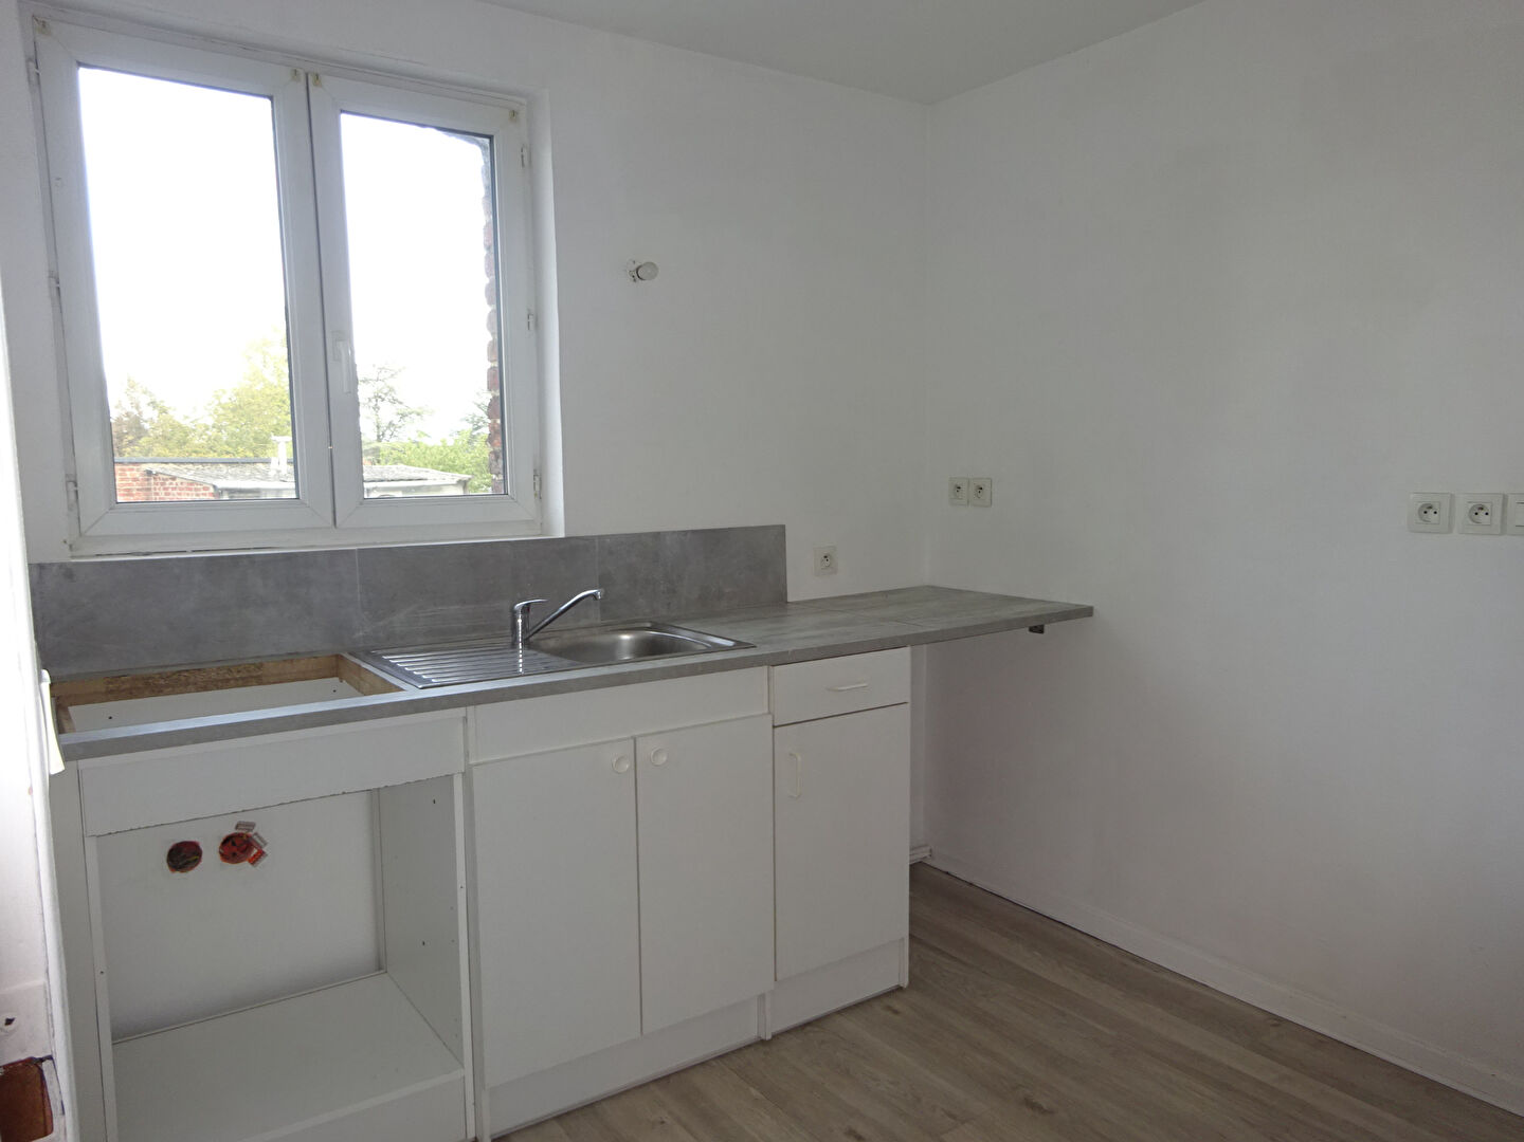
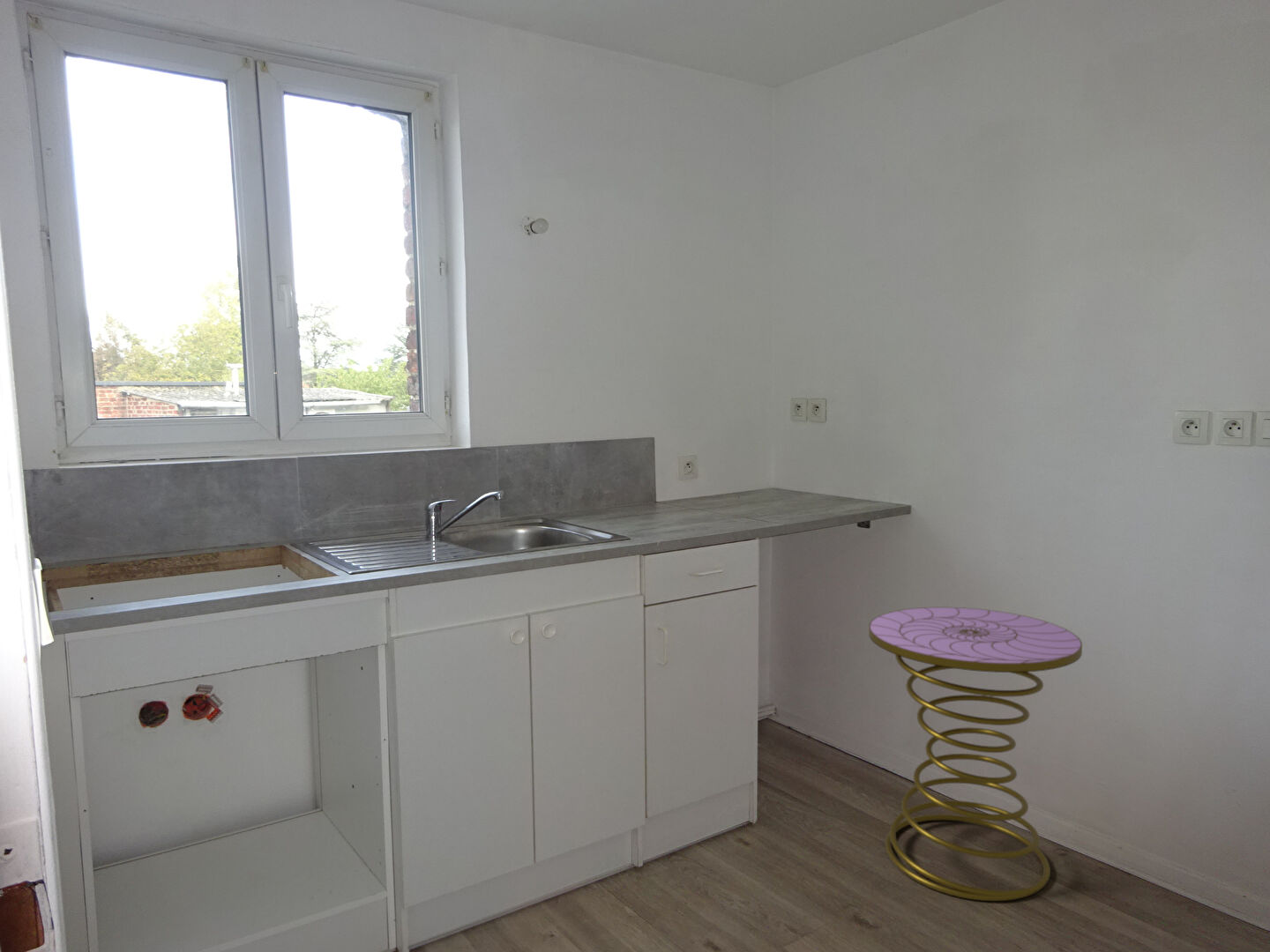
+ side table (967, 746)
